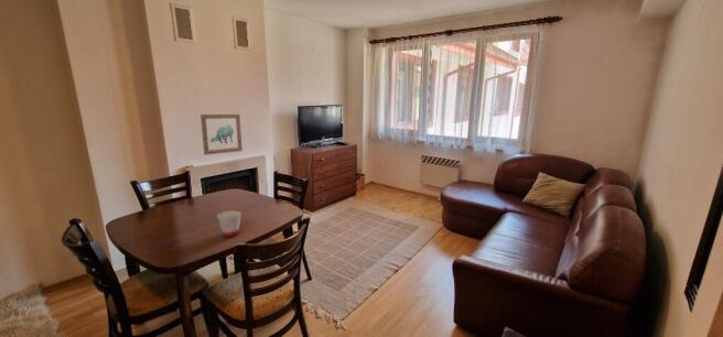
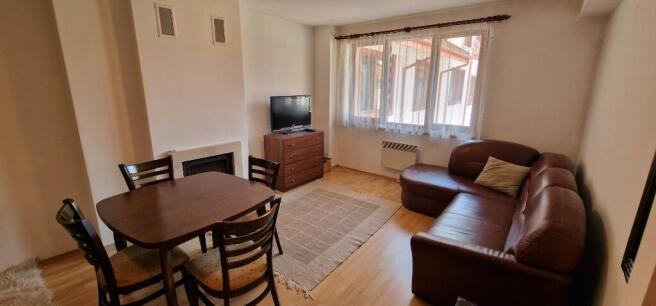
- cup (229, 224)
- wall art (222, 133)
